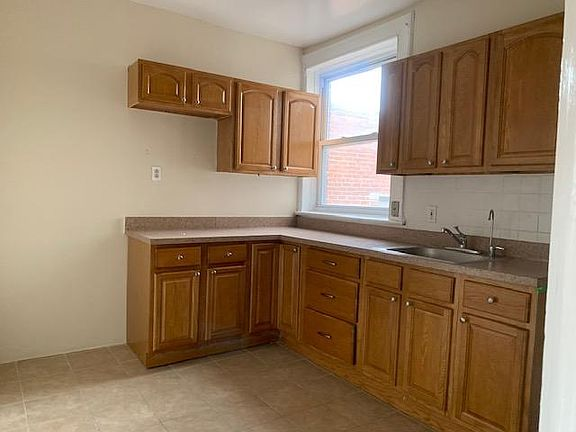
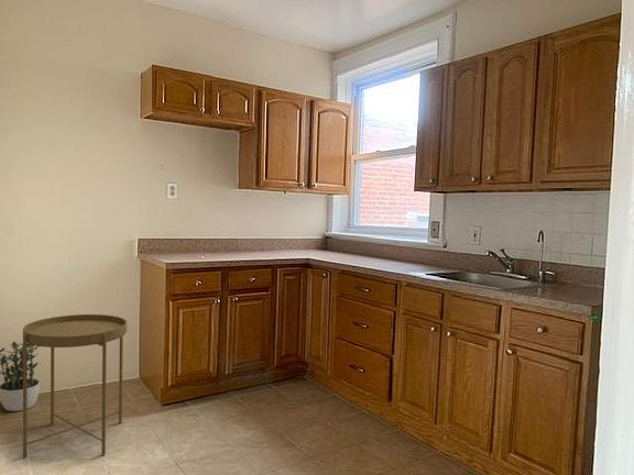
+ side table (53, 382)
+ potted plant (17, 373)
